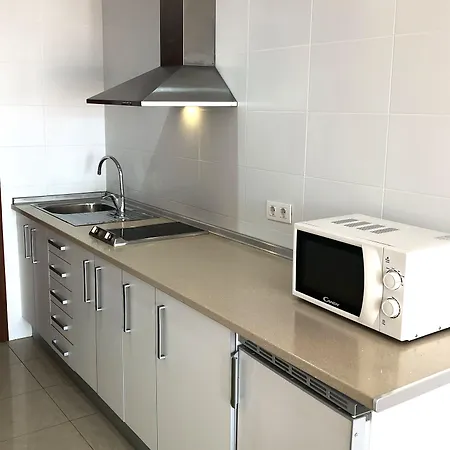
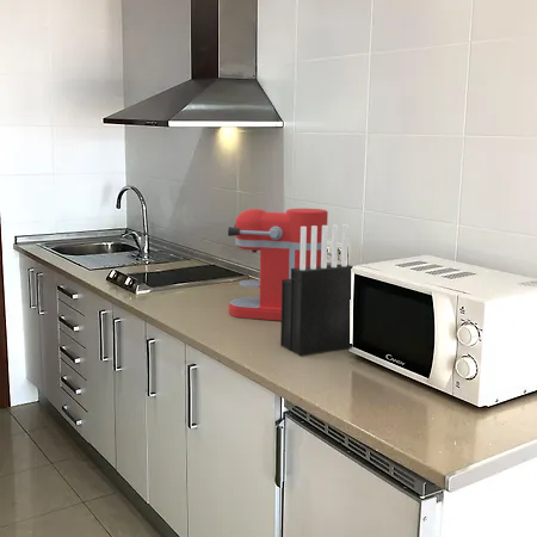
+ knife block (315, 285)
+ coffee maker (276, 263)
